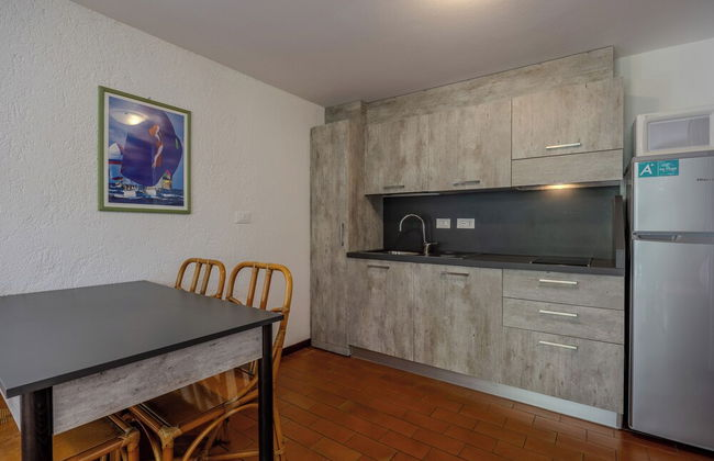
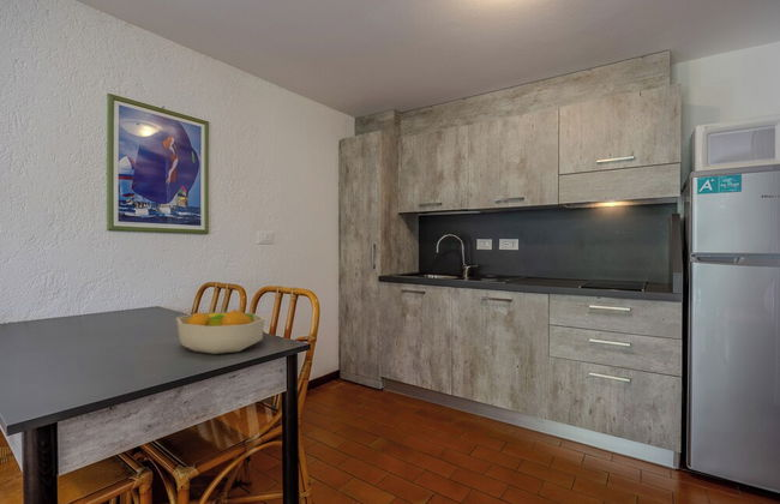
+ fruit bowl (220, 325)
